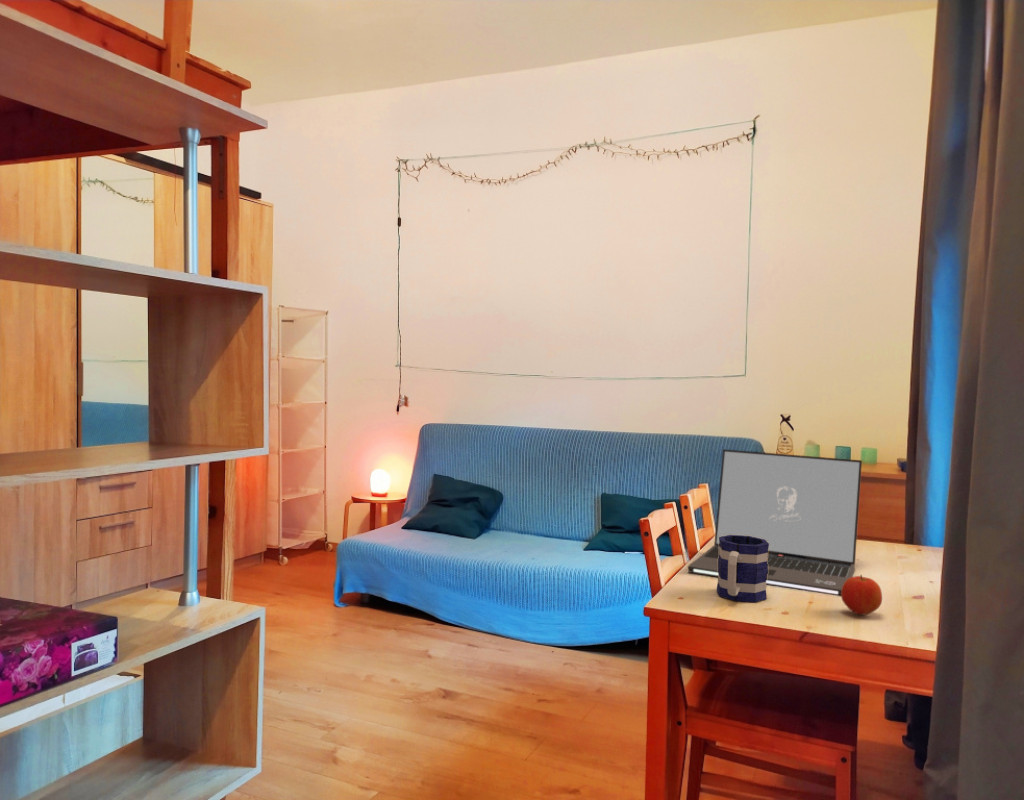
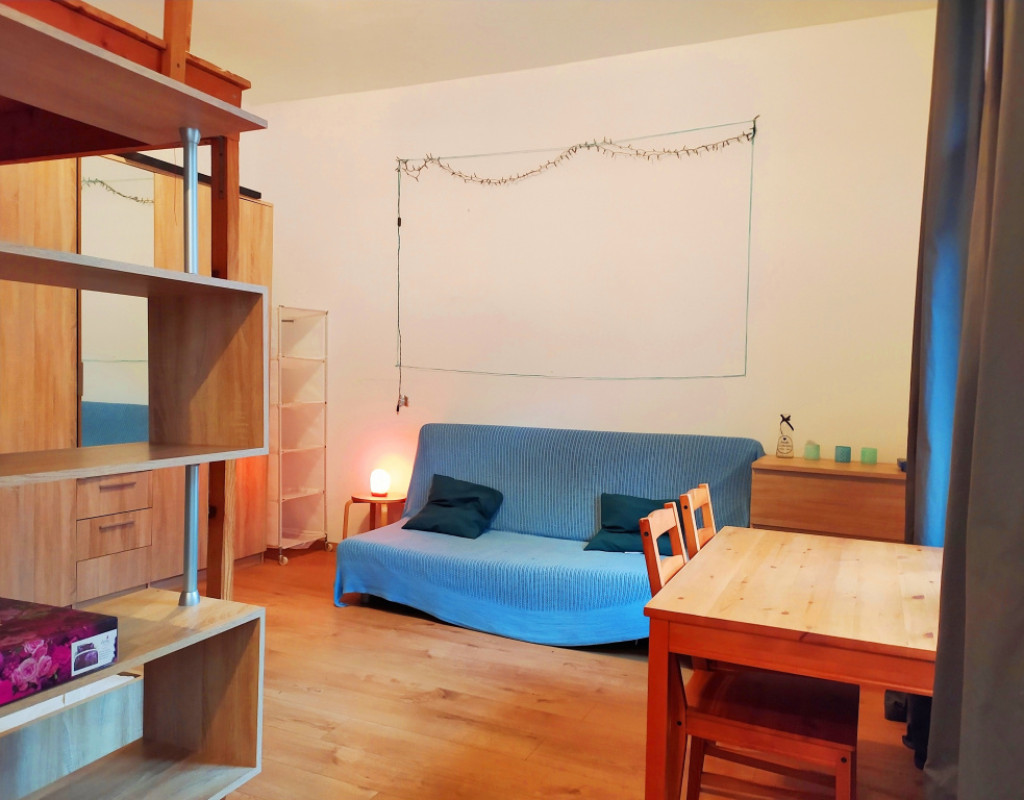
- laptop (777, 514)
- mug (739, 569)
- apple (861, 594)
